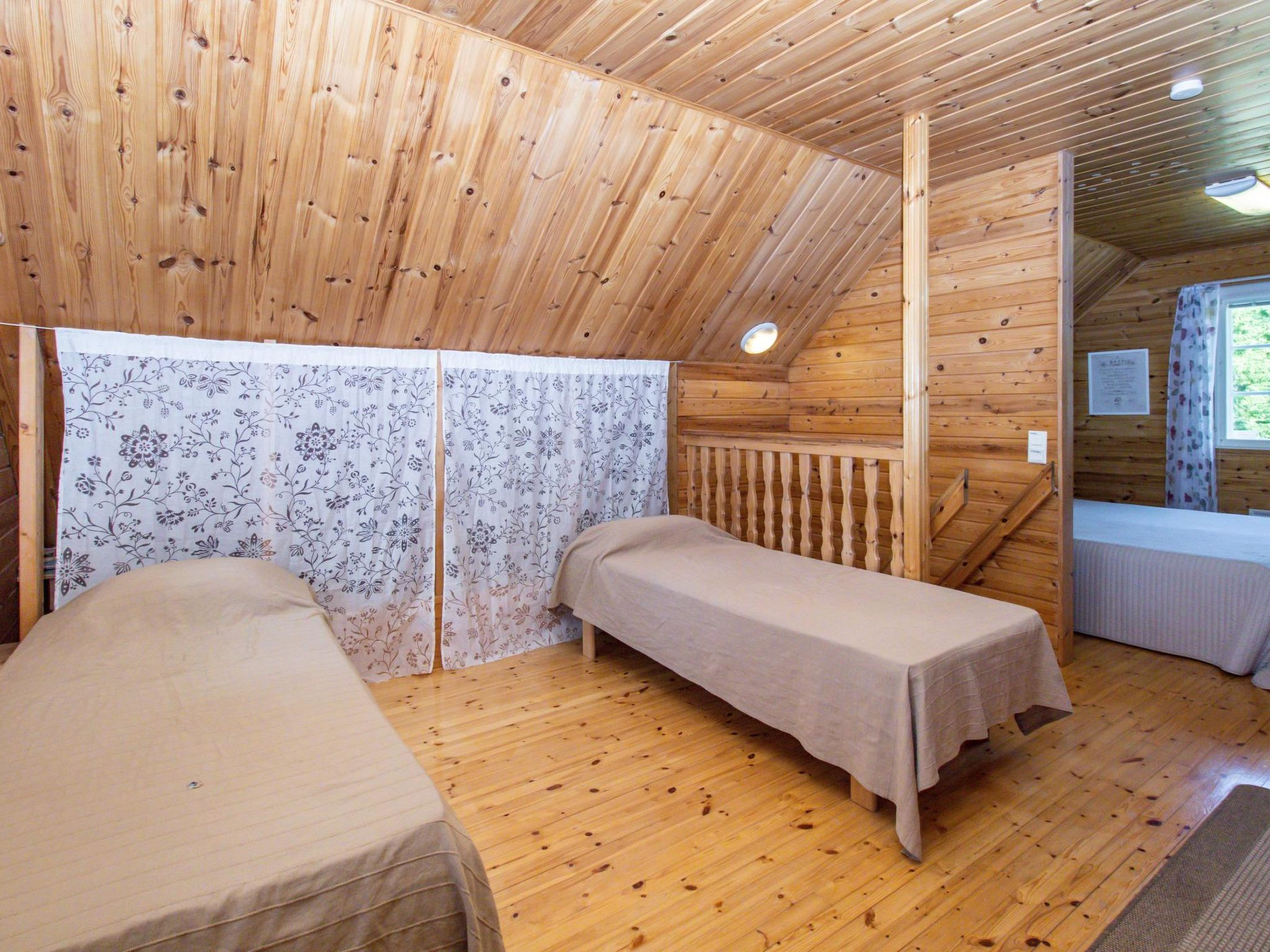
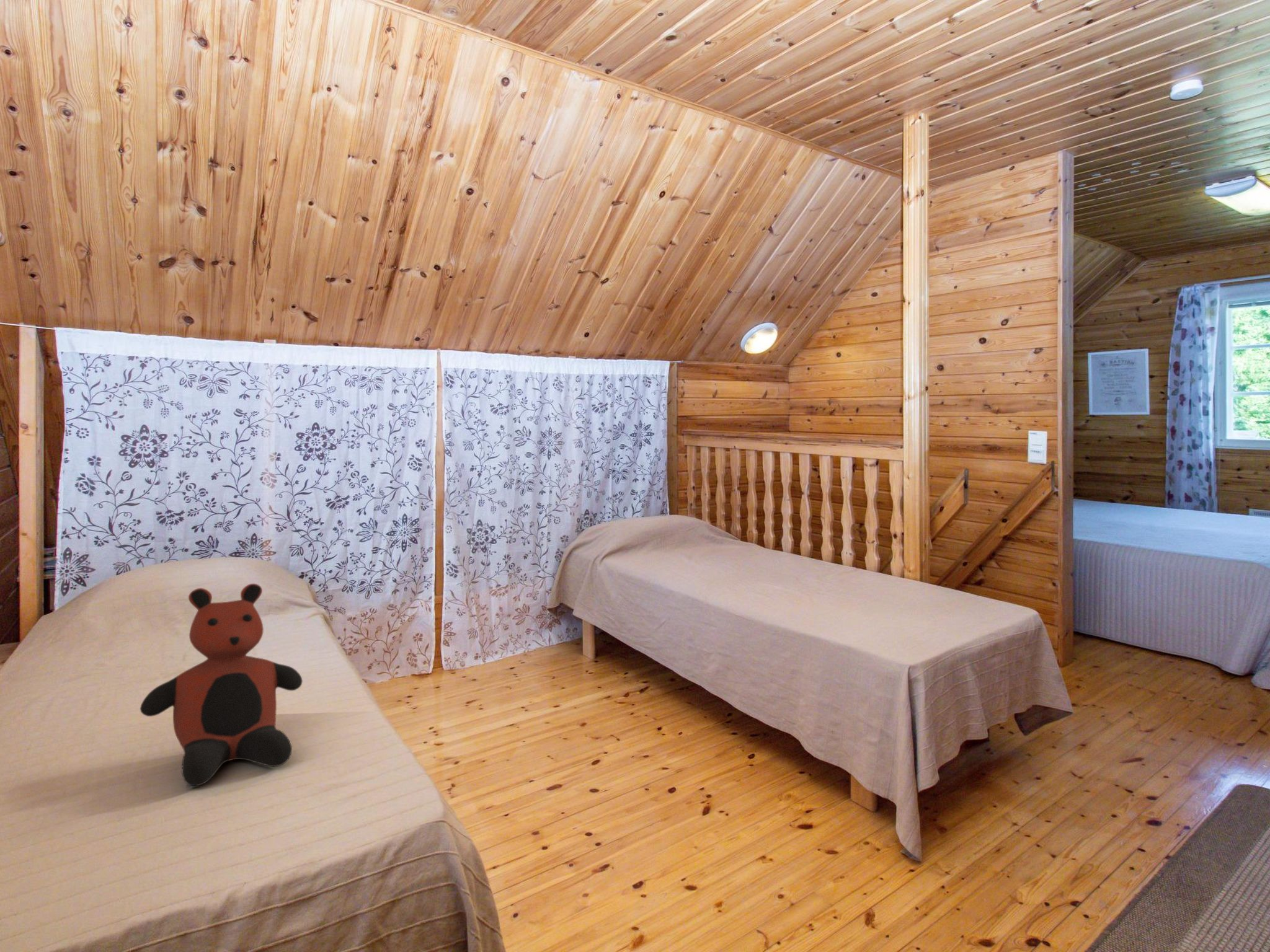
+ teddy bear (231, 675)
